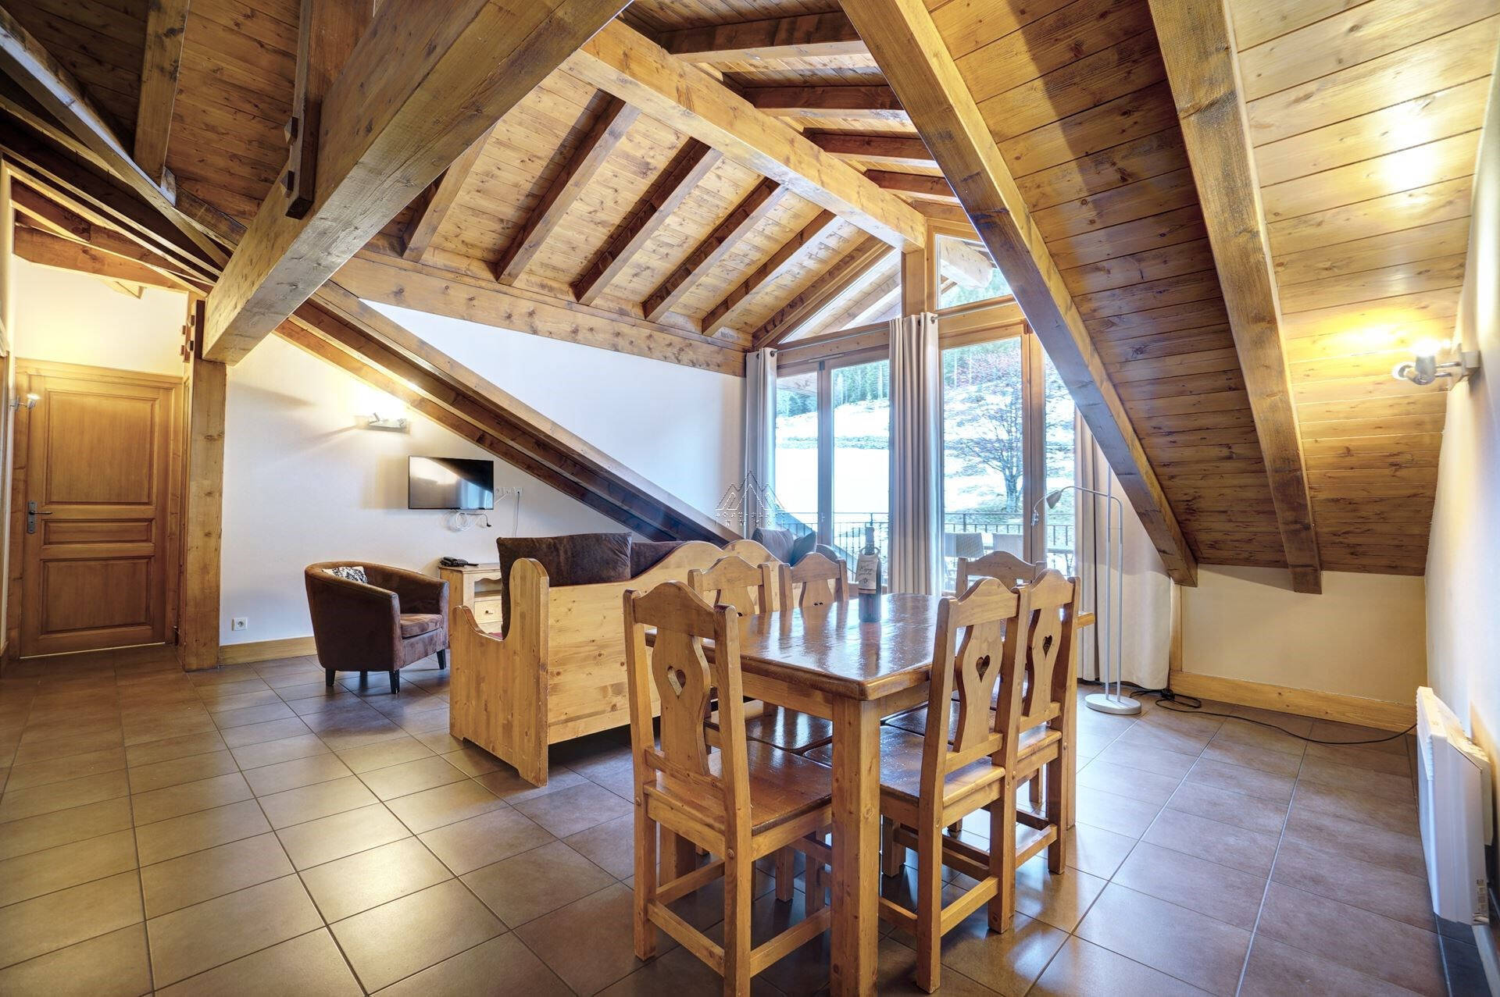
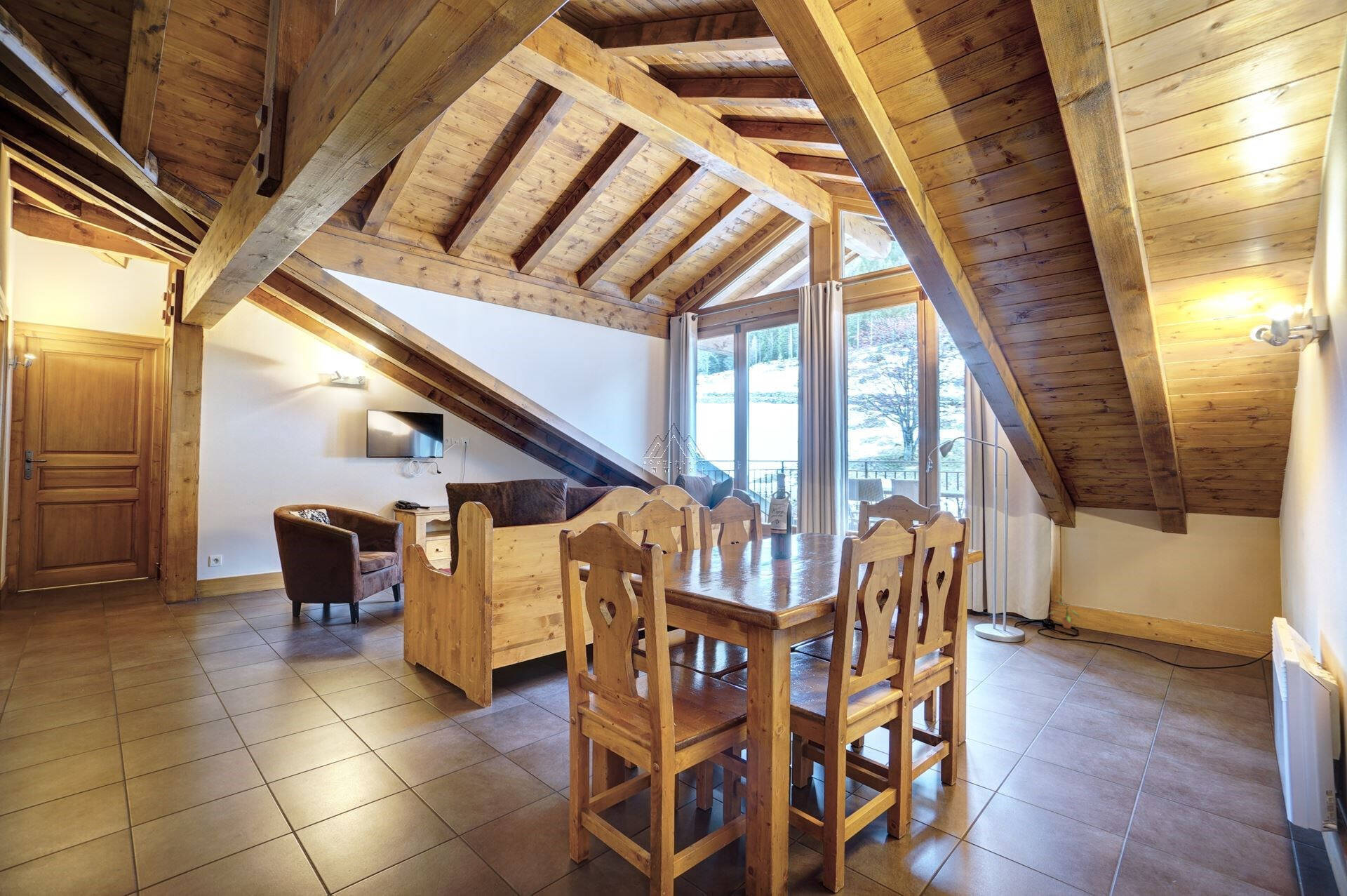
+ potted plant (1066, 609)
